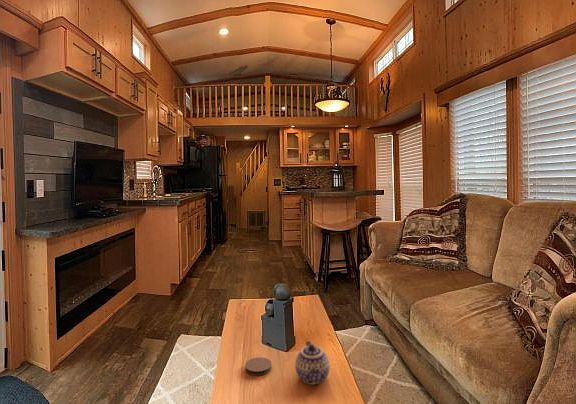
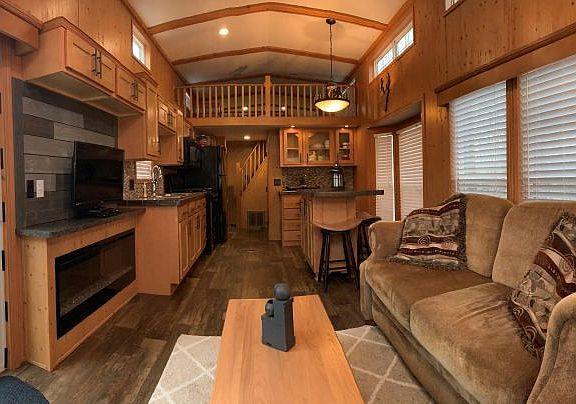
- coaster (258, 365)
- teapot (312, 361)
